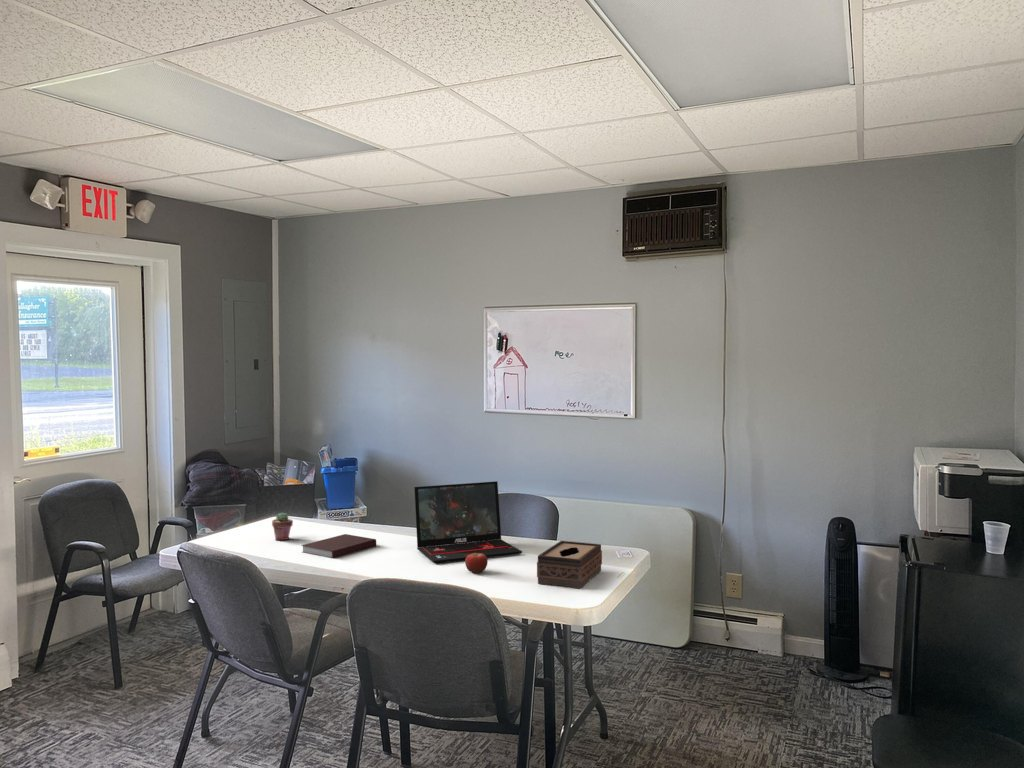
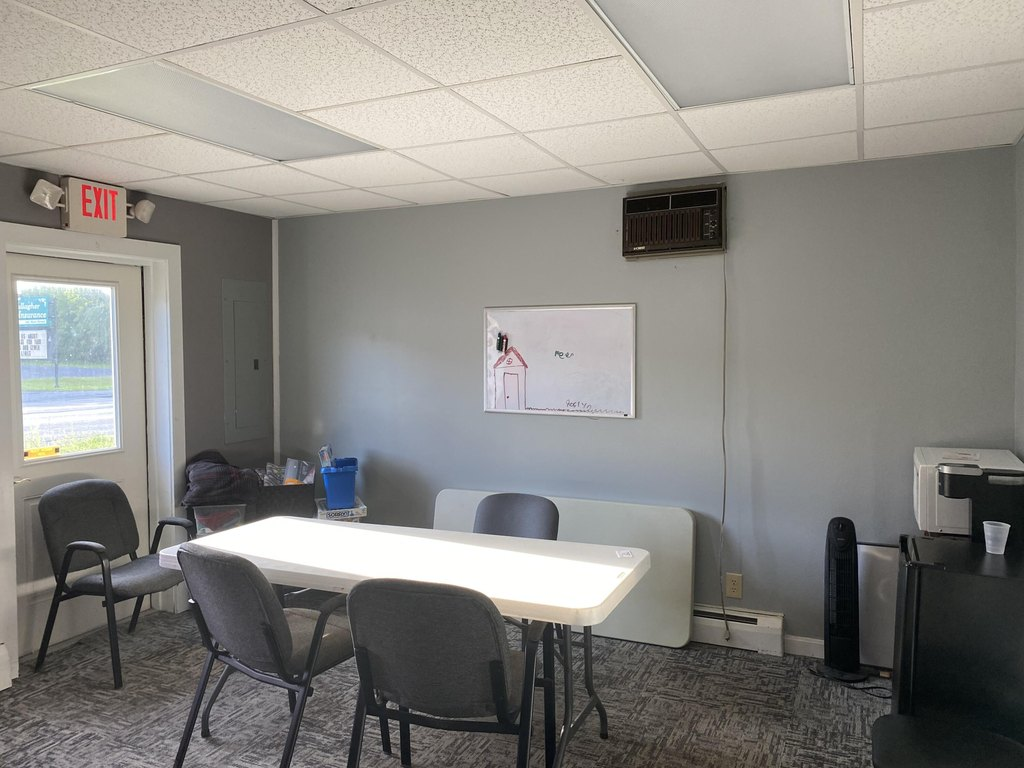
- notebook (339, 545)
- fruit (476, 561)
- laptop (467, 520)
- potted succulent (282, 525)
- tissue box (570, 563)
